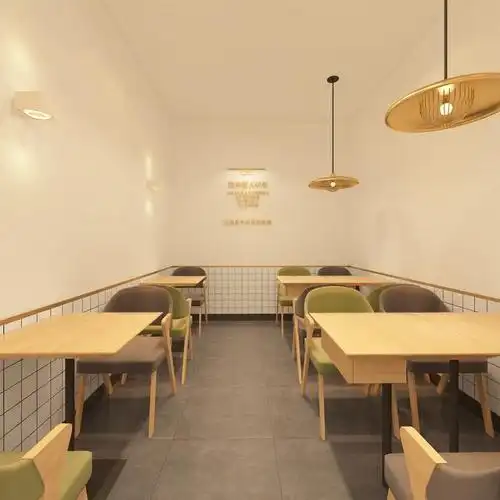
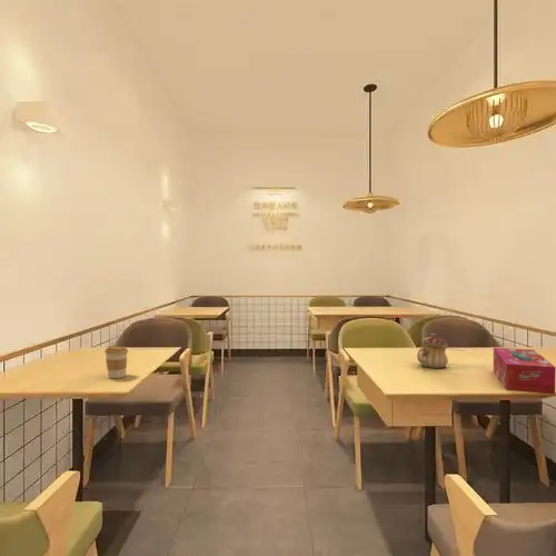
+ coffee cup (117, 360)
+ teapot (431, 349)
+ tissue box (520, 368)
